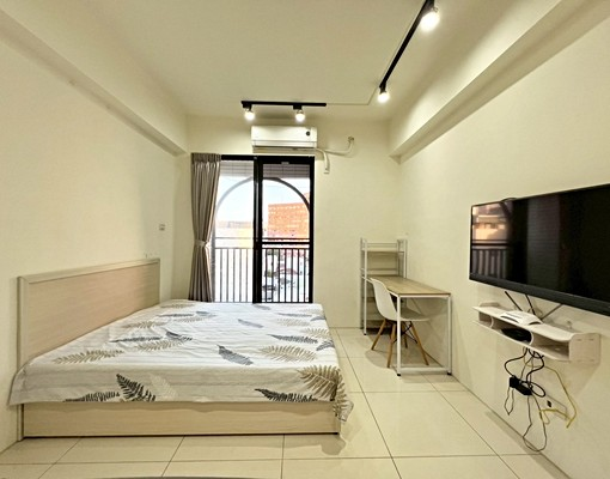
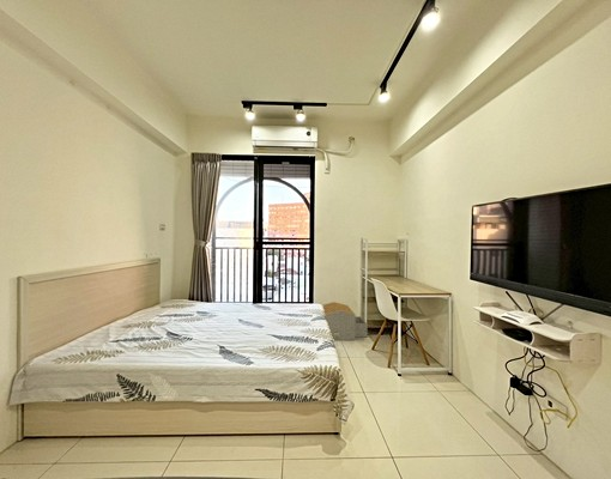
+ architectural model (343, 320)
